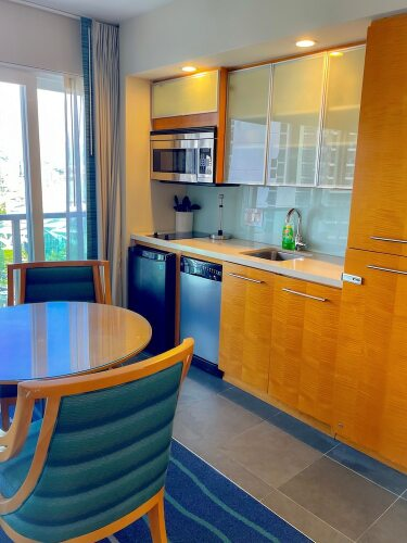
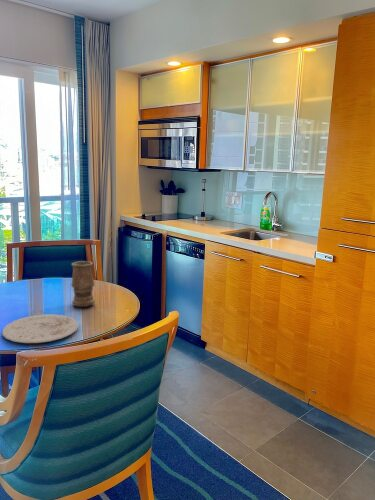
+ plate (41, 328)
+ vase (83, 283)
